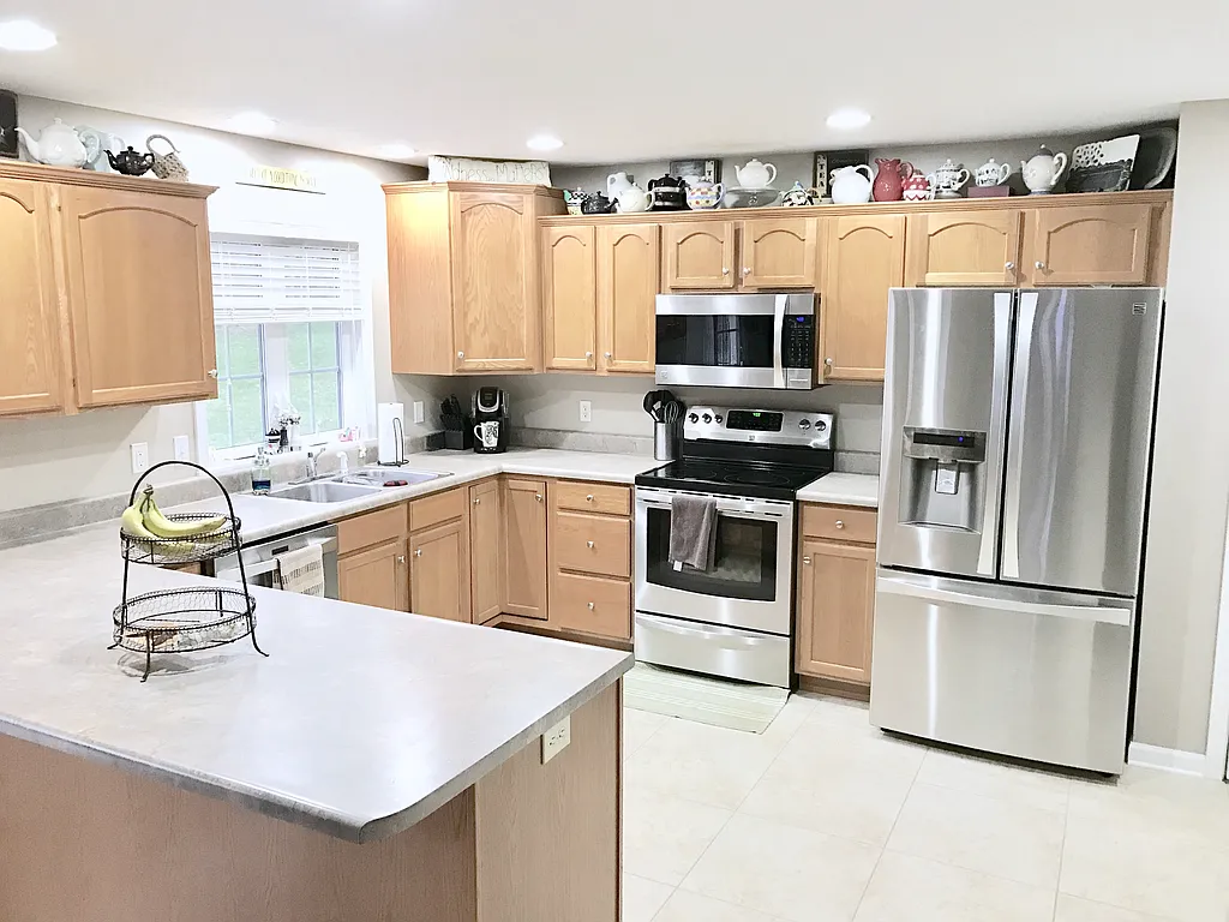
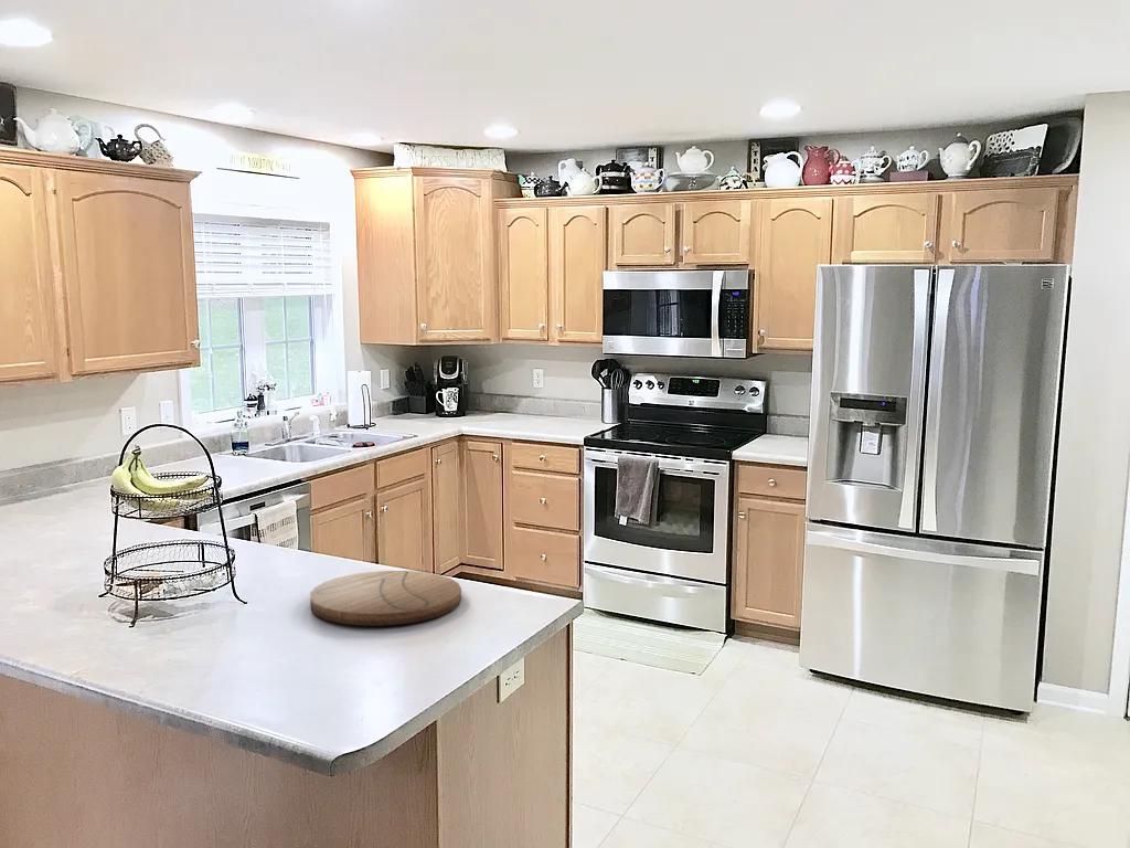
+ cutting board (386, 595)
